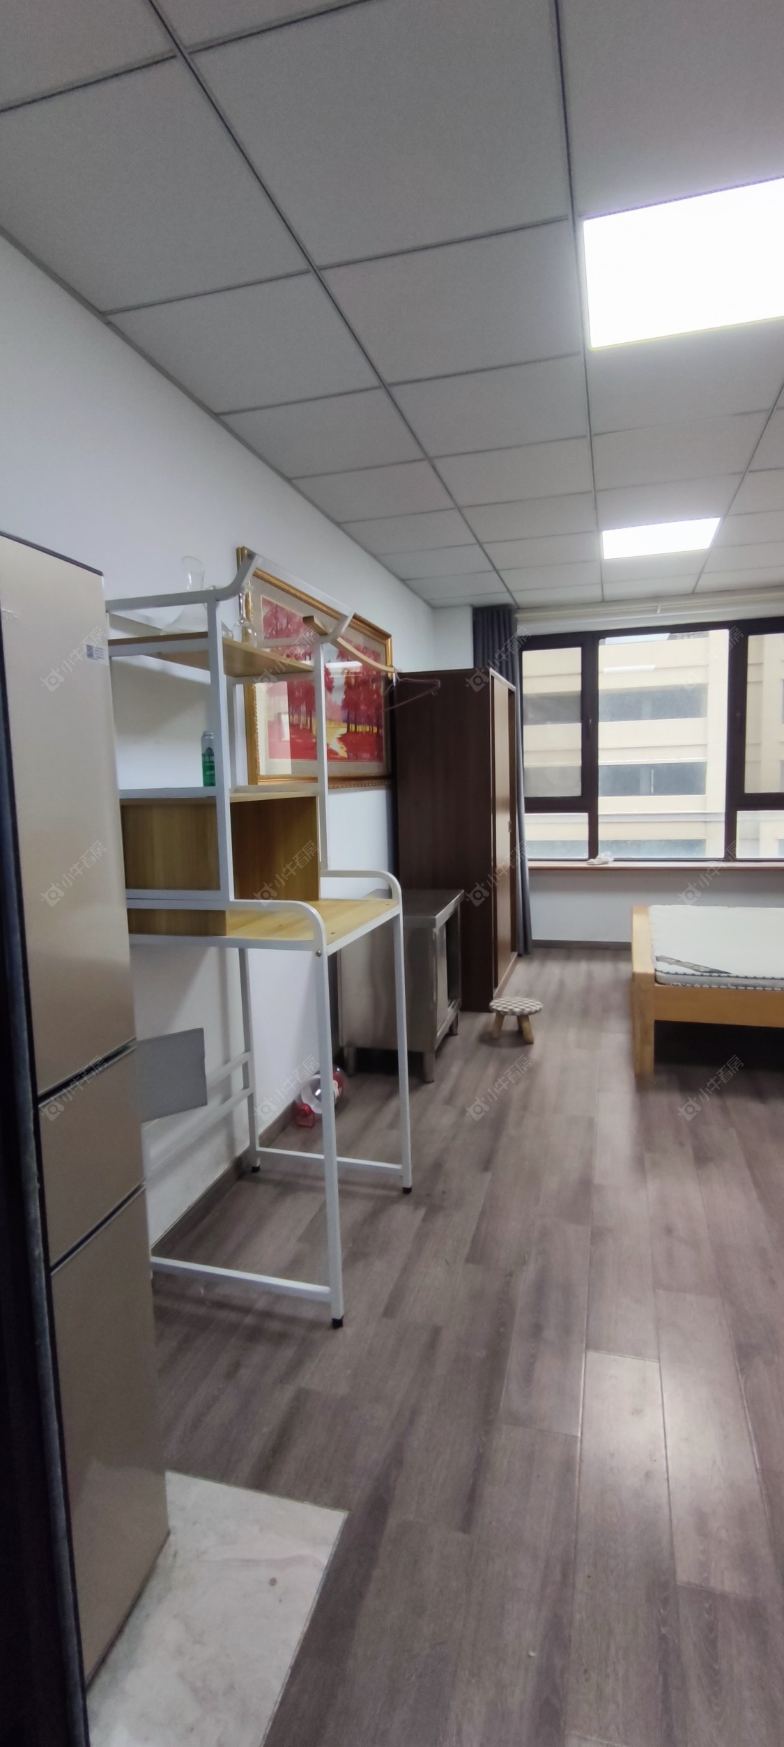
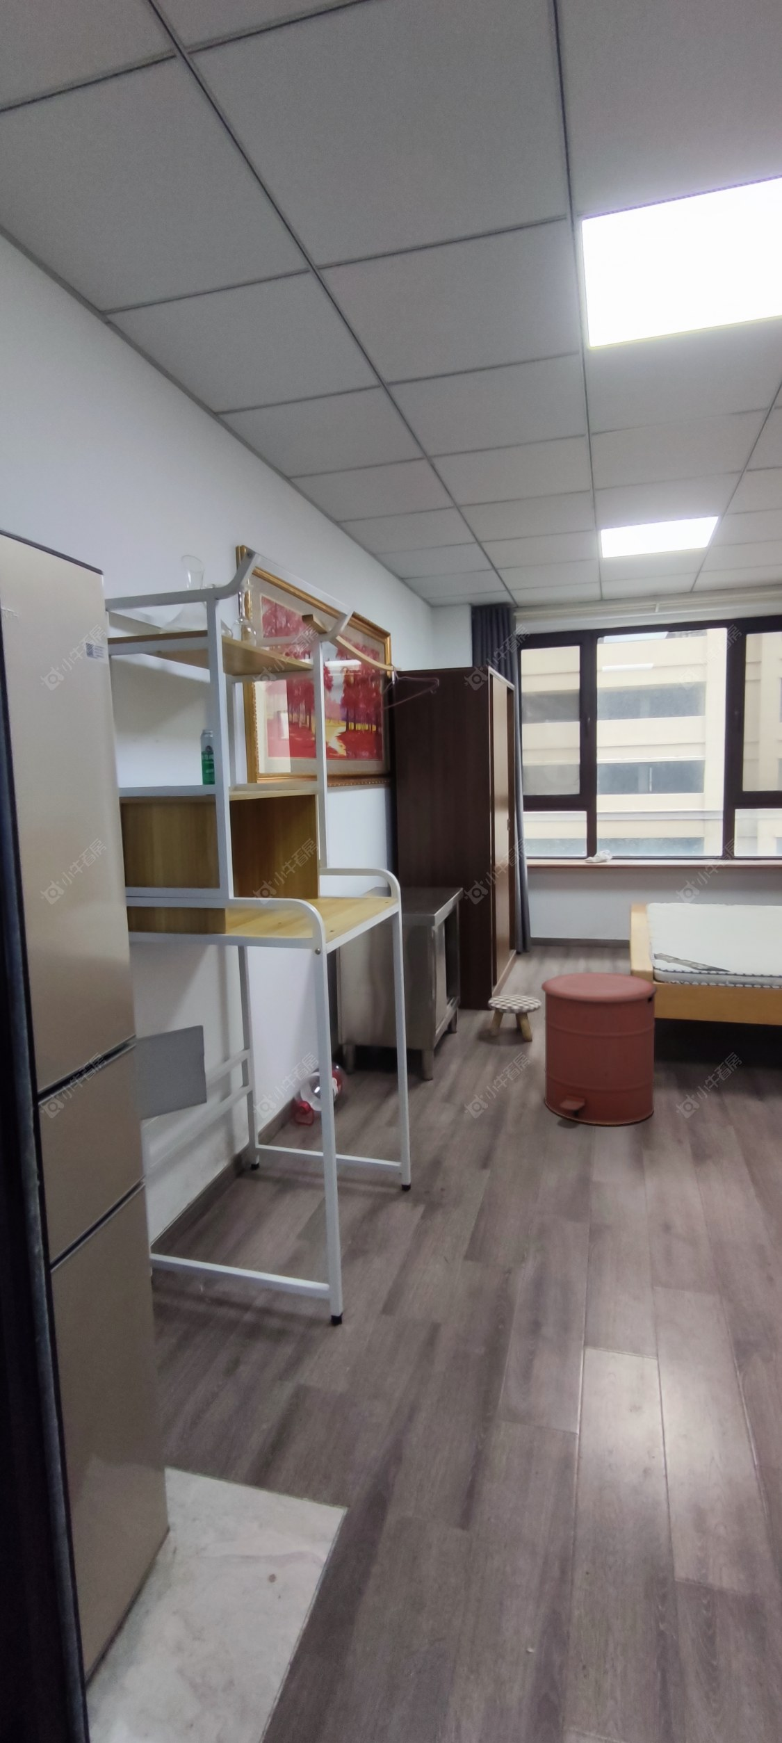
+ trash can (598, 1044)
